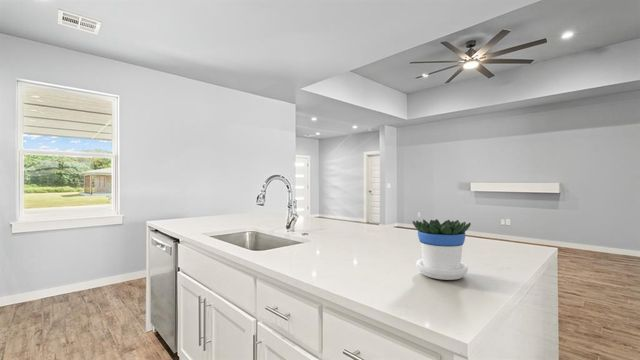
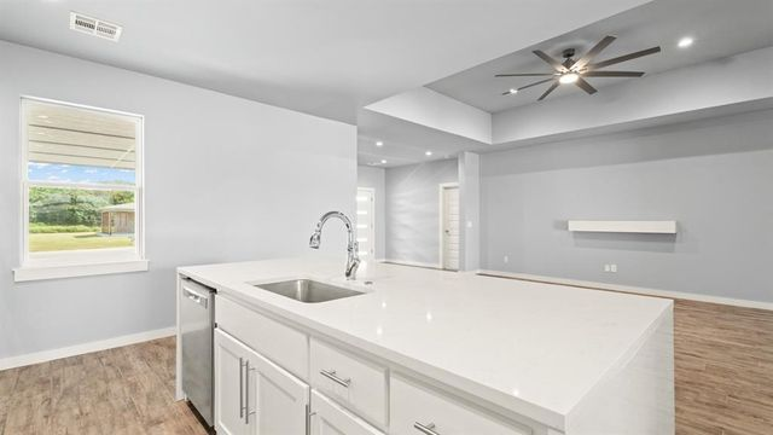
- flowerpot (441, 248)
